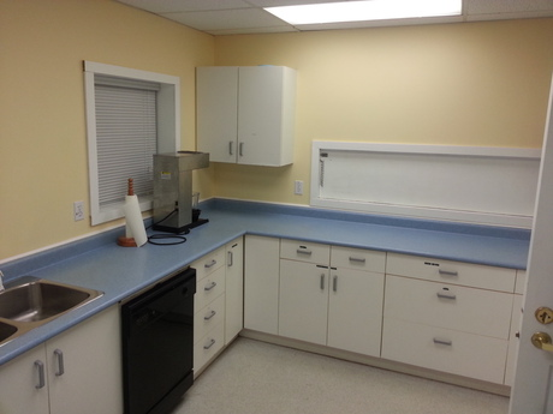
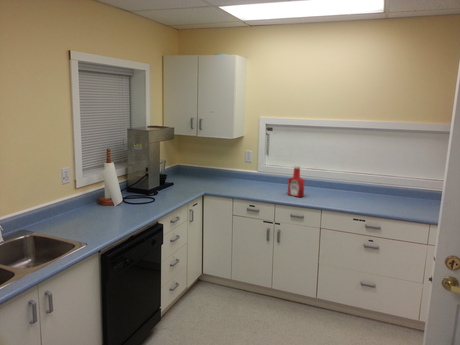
+ soap bottle (296, 180)
